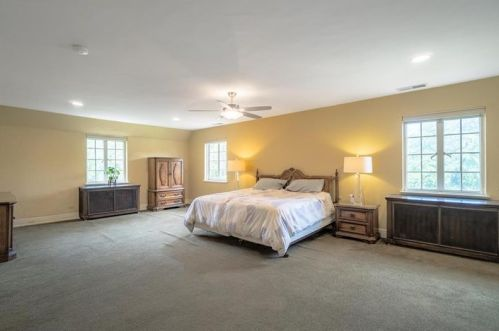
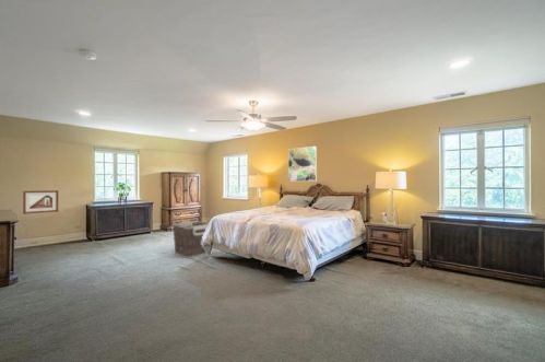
+ clothes hamper (192, 237)
+ picture frame (40, 201)
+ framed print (301, 164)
